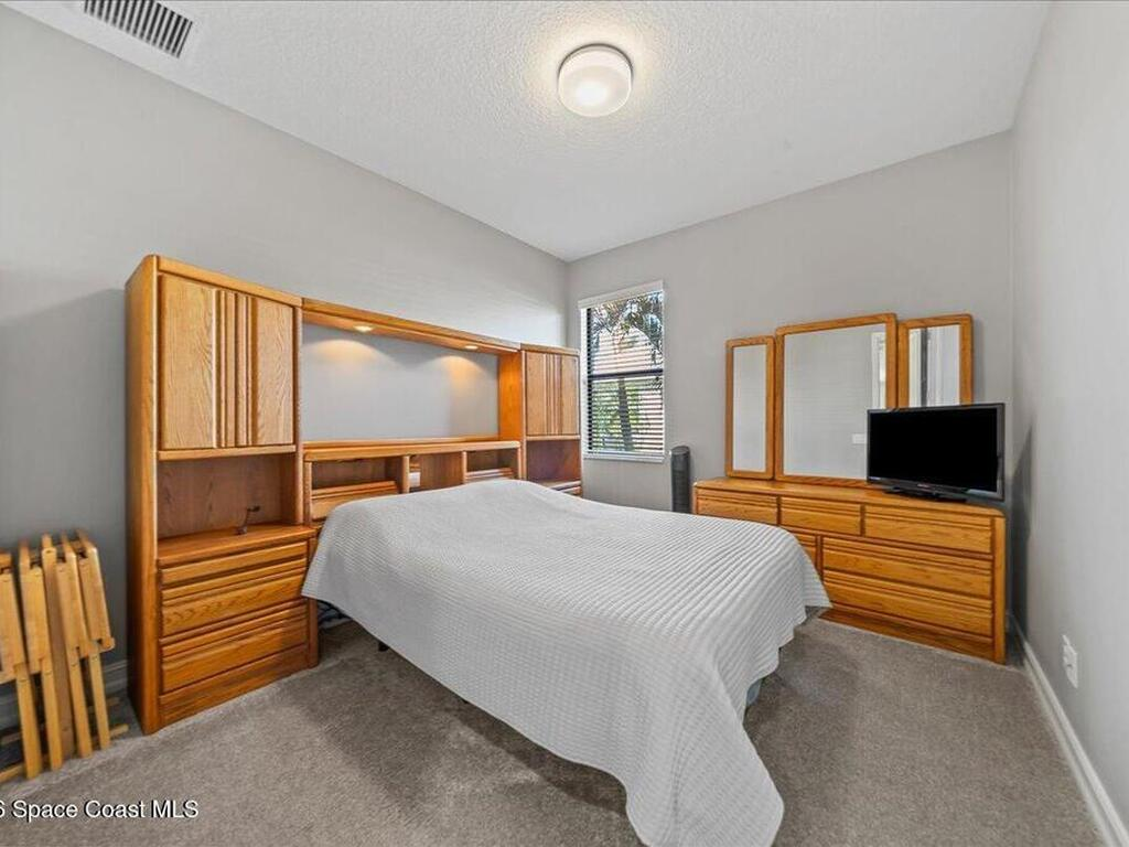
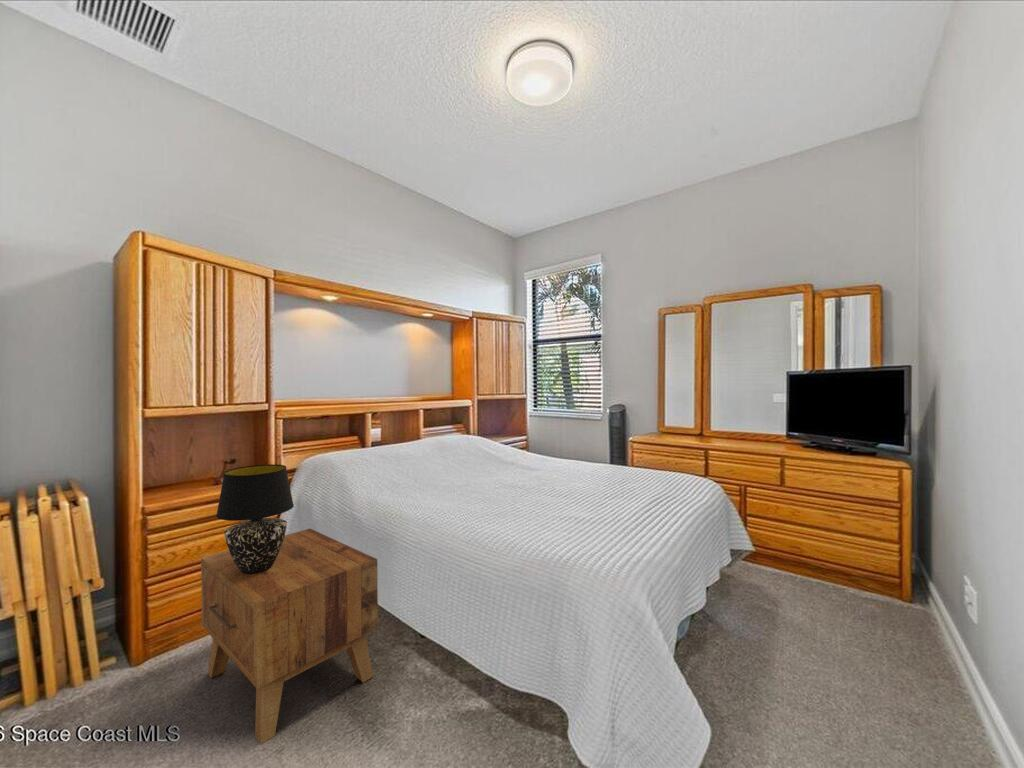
+ side table (286, 618)
+ table lamp (256, 518)
